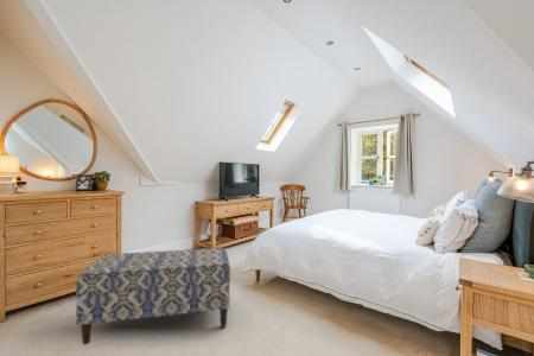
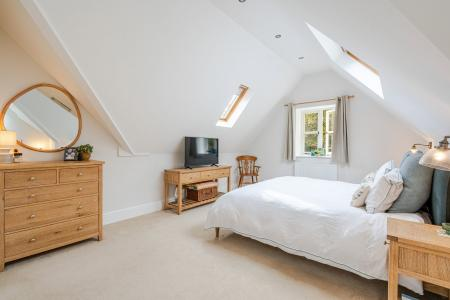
- bench (163, 288)
